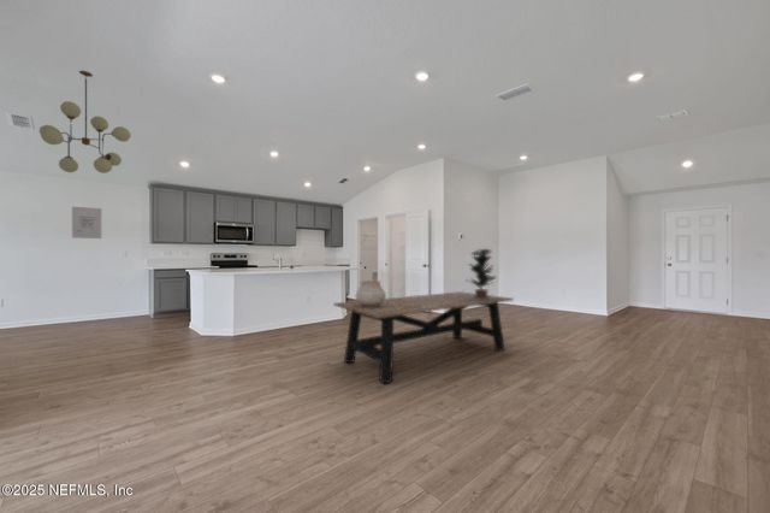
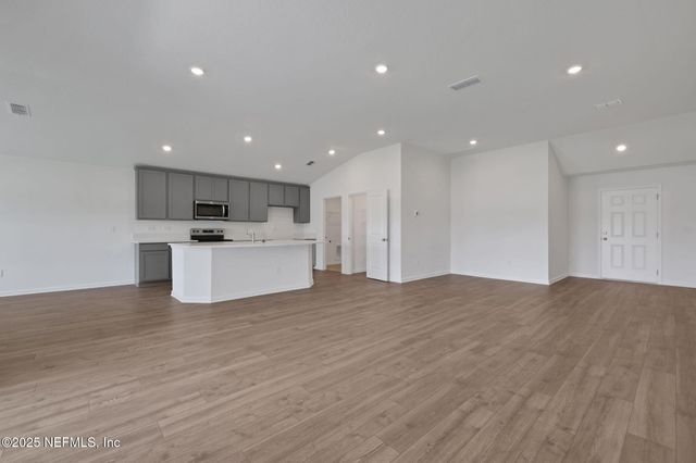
- ceramic pot (371, 293)
- wall art (87, 223)
- chandelier (85, 123)
- potted plant (482, 273)
- dining table (428, 328)
